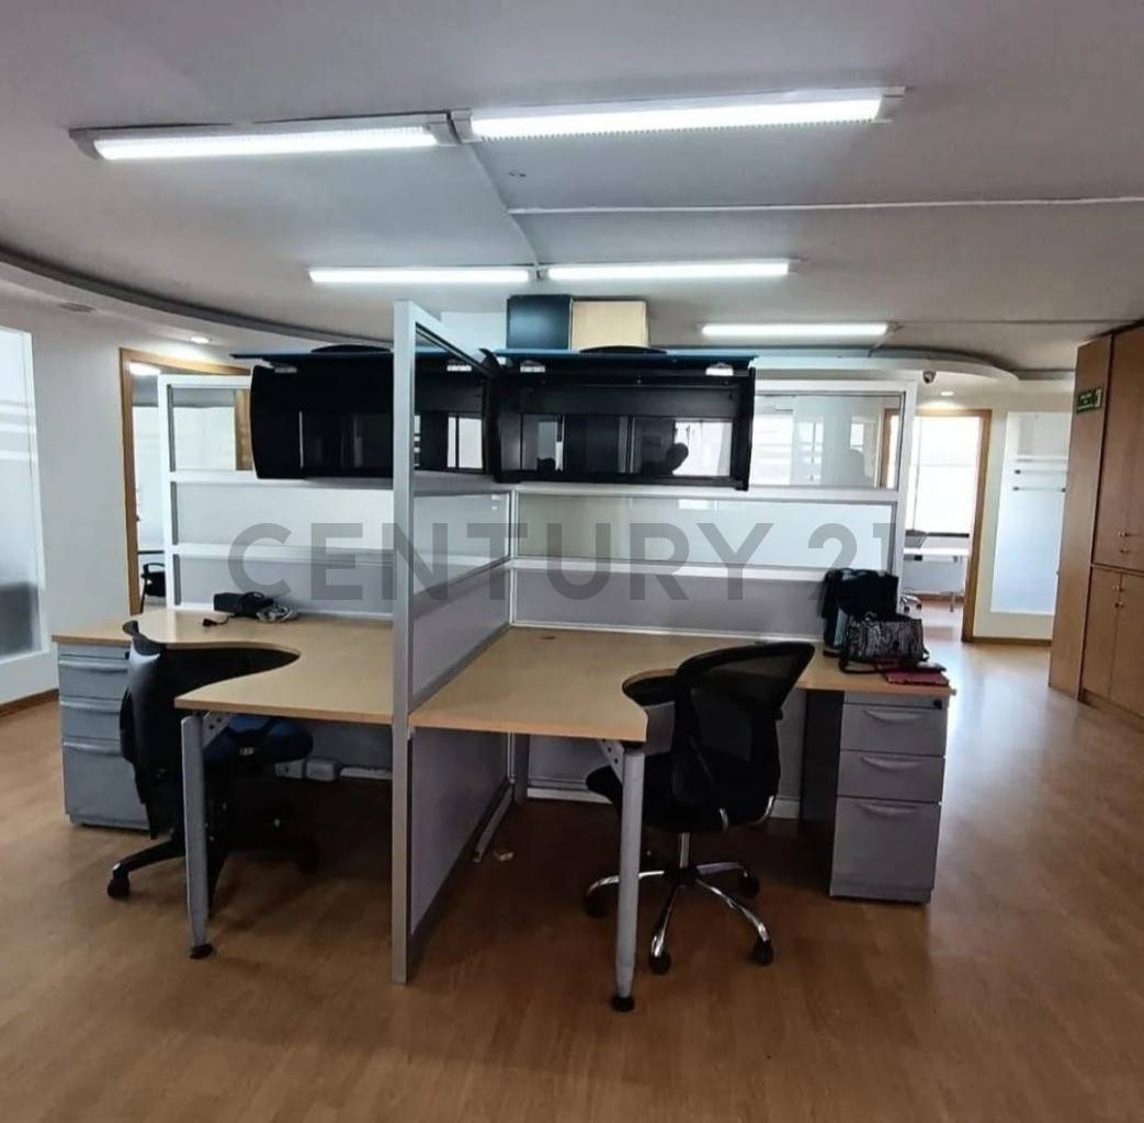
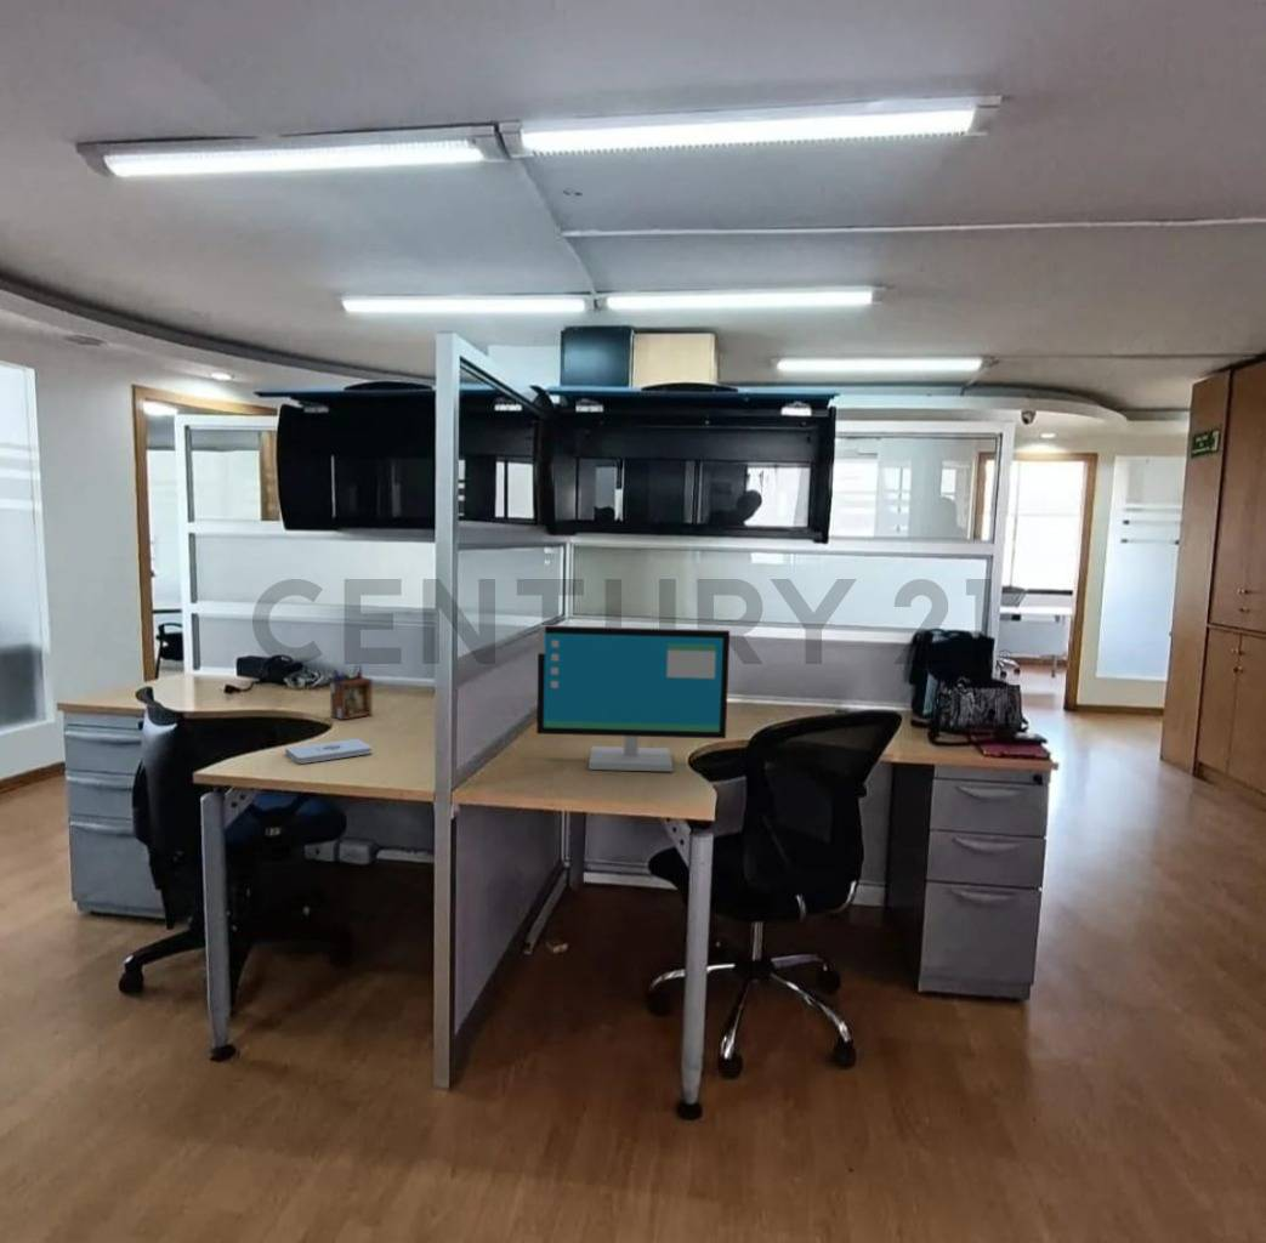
+ notepad (329, 750)
+ computer monitor (632, 696)
+ desk organizer (351, 691)
